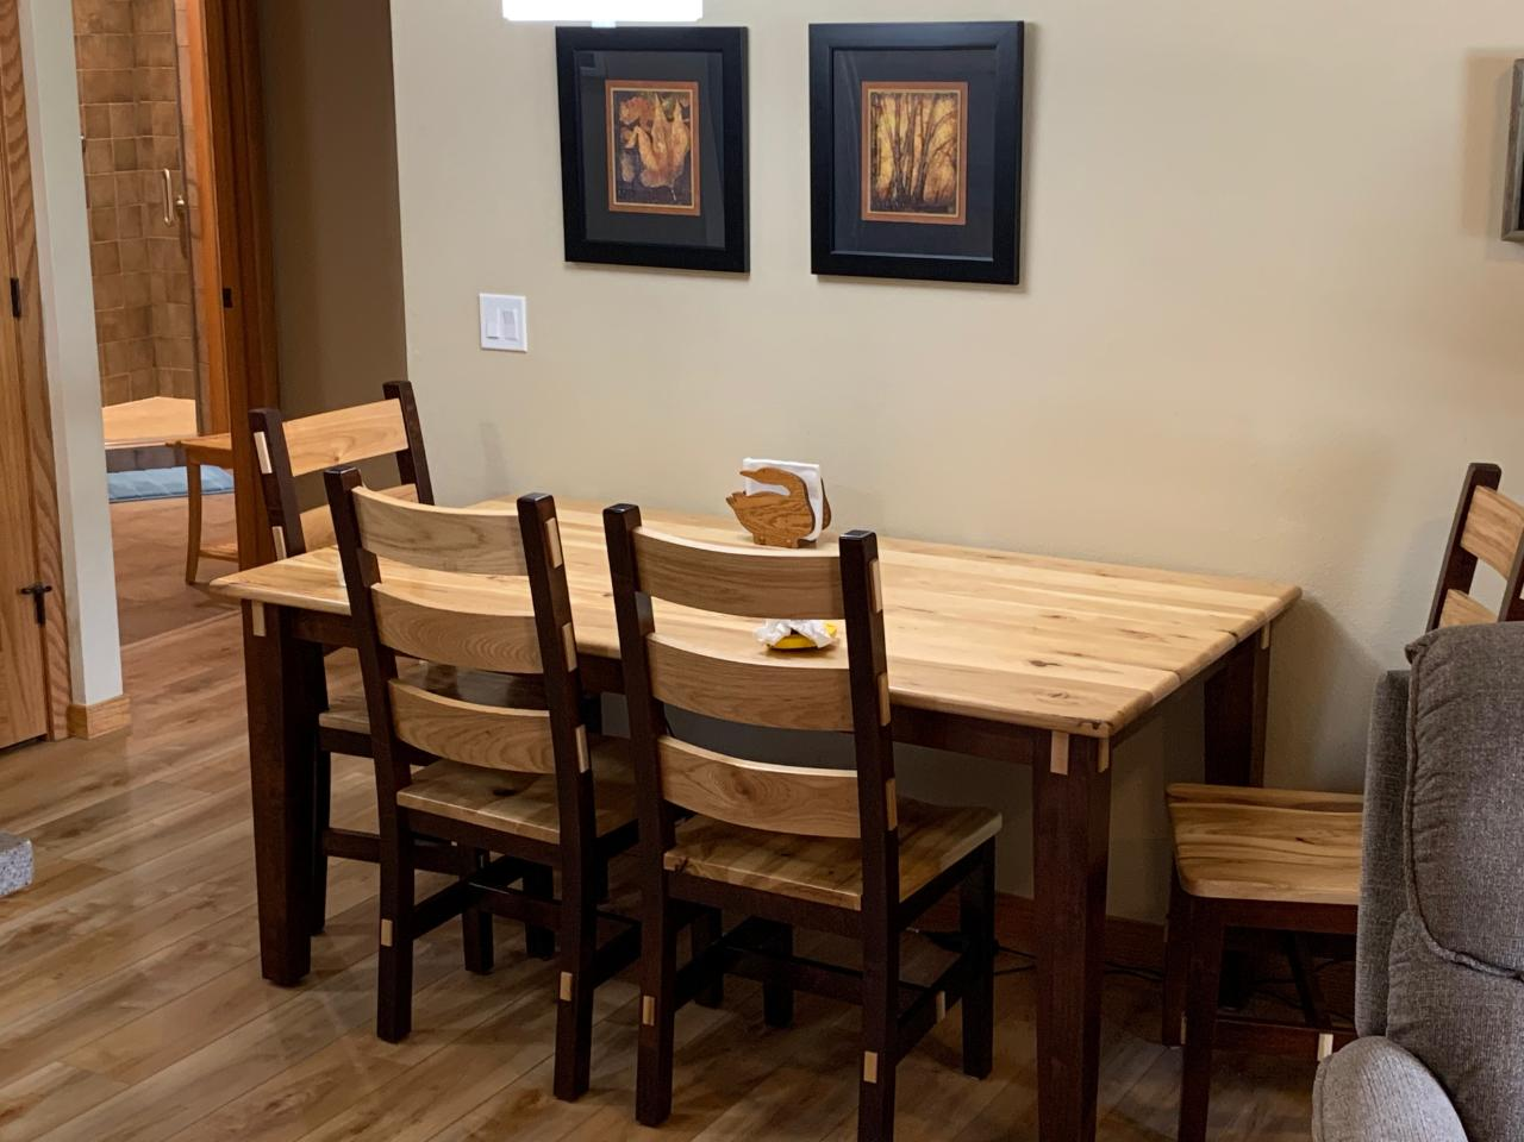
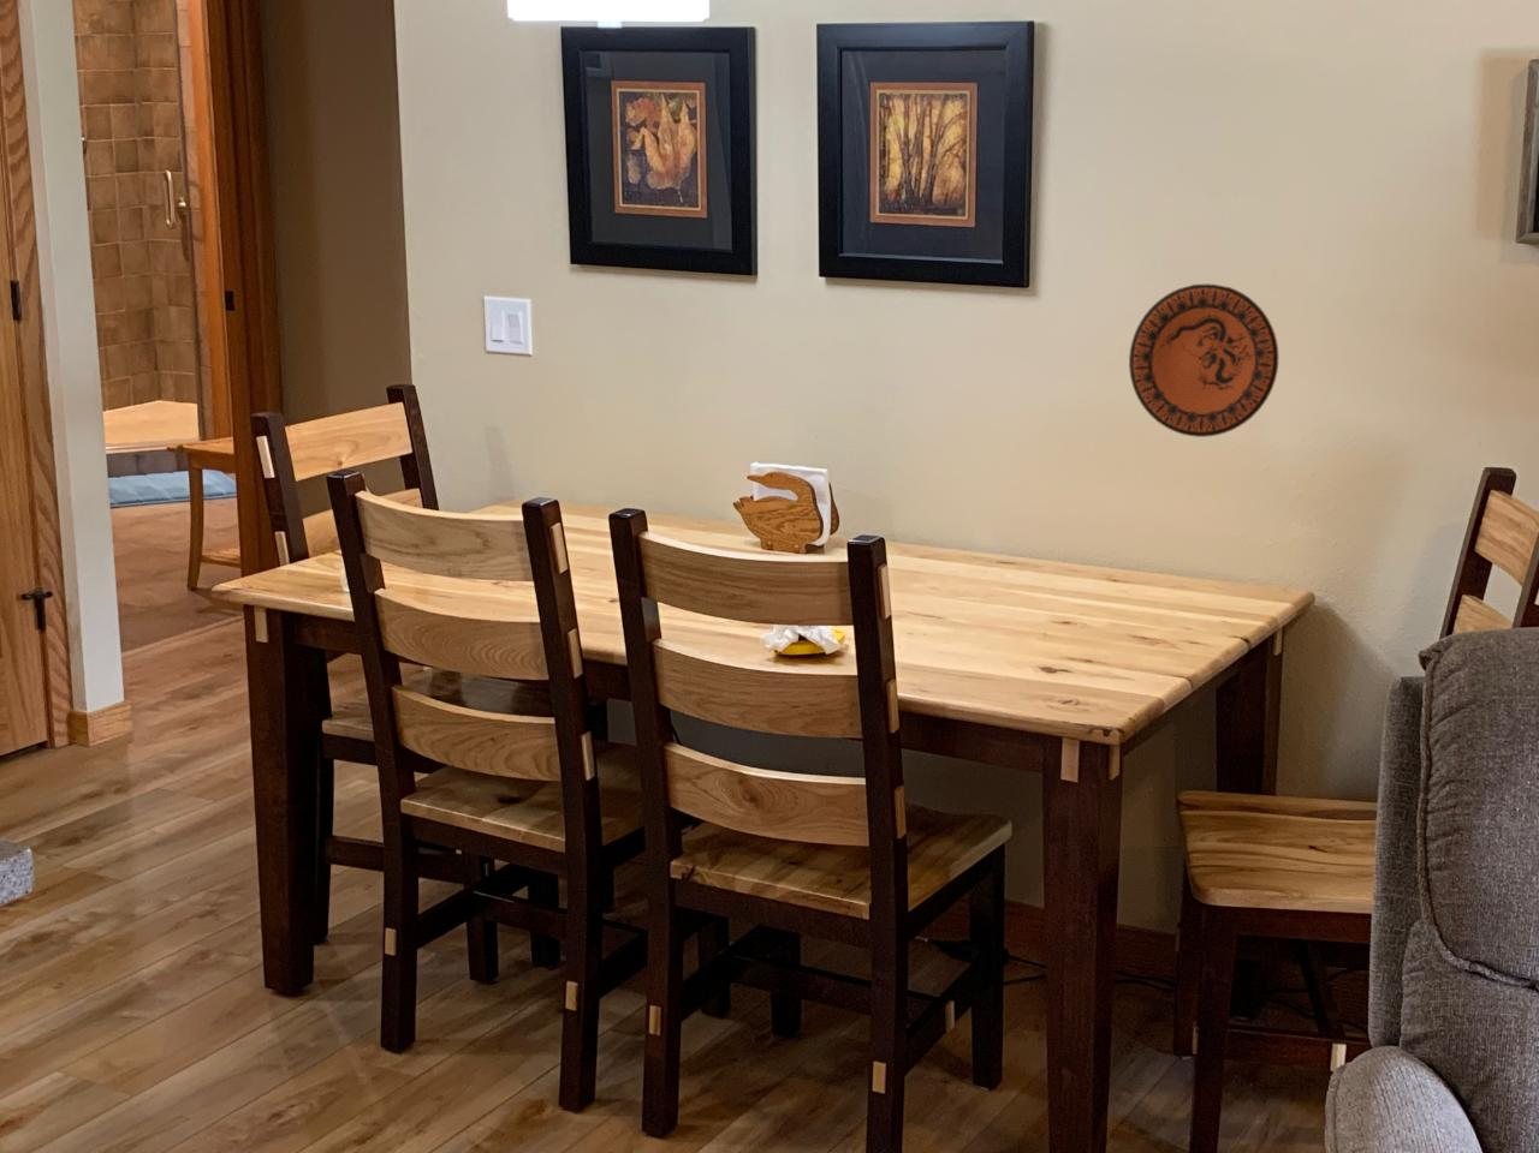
+ decorative plate (1202, 361)
